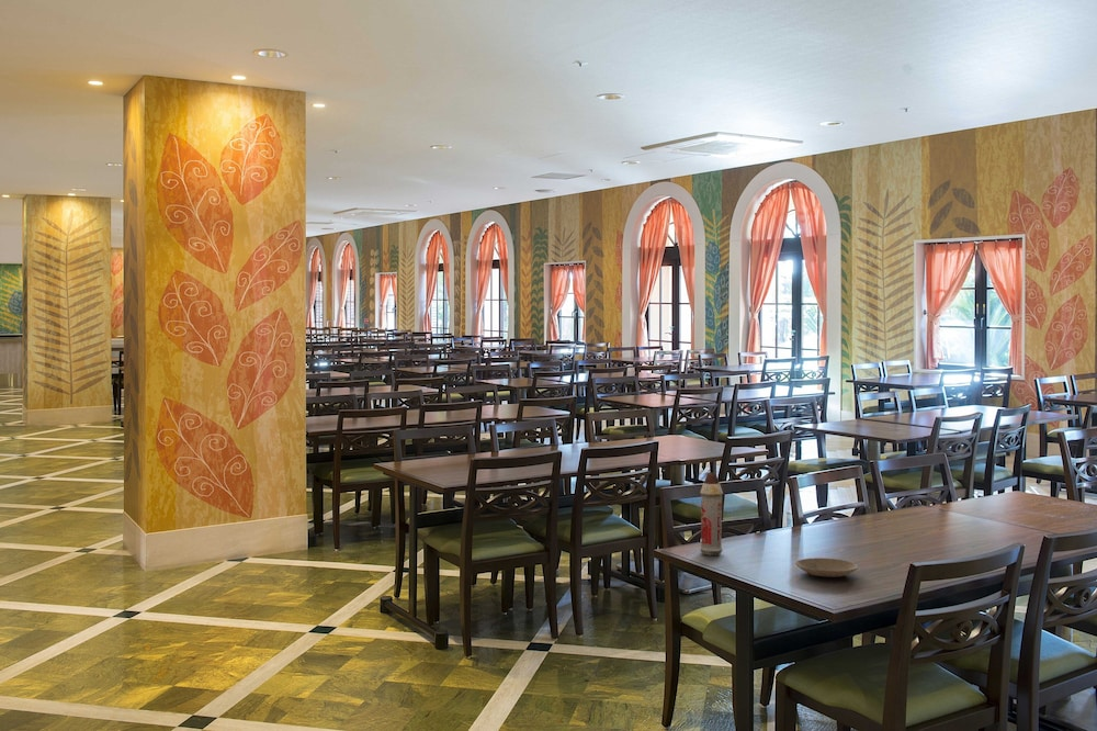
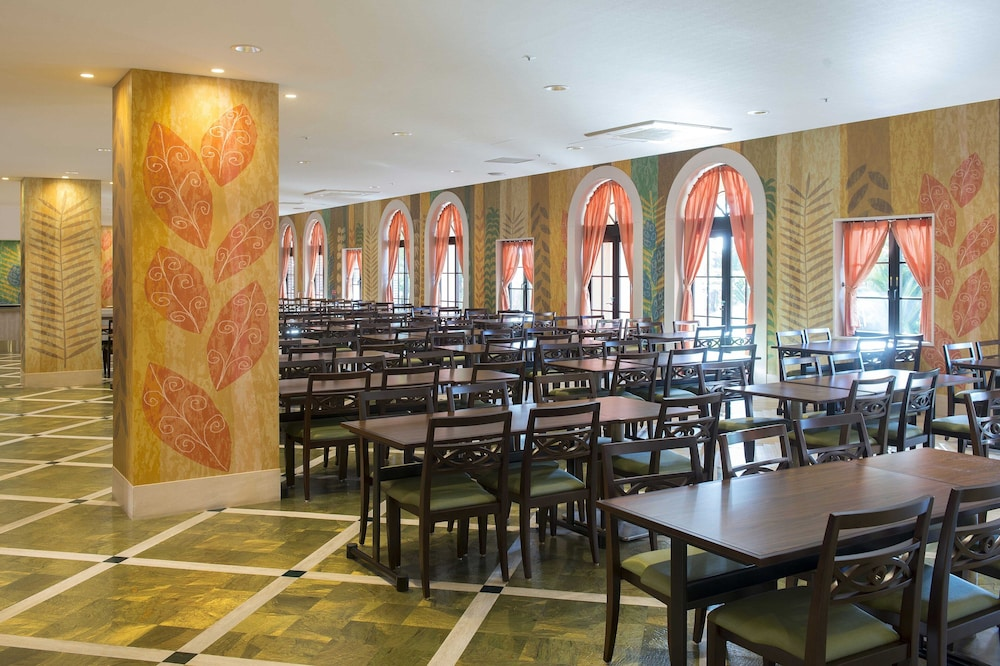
- spray bottle (711, 513)
- plate (826, 569)
